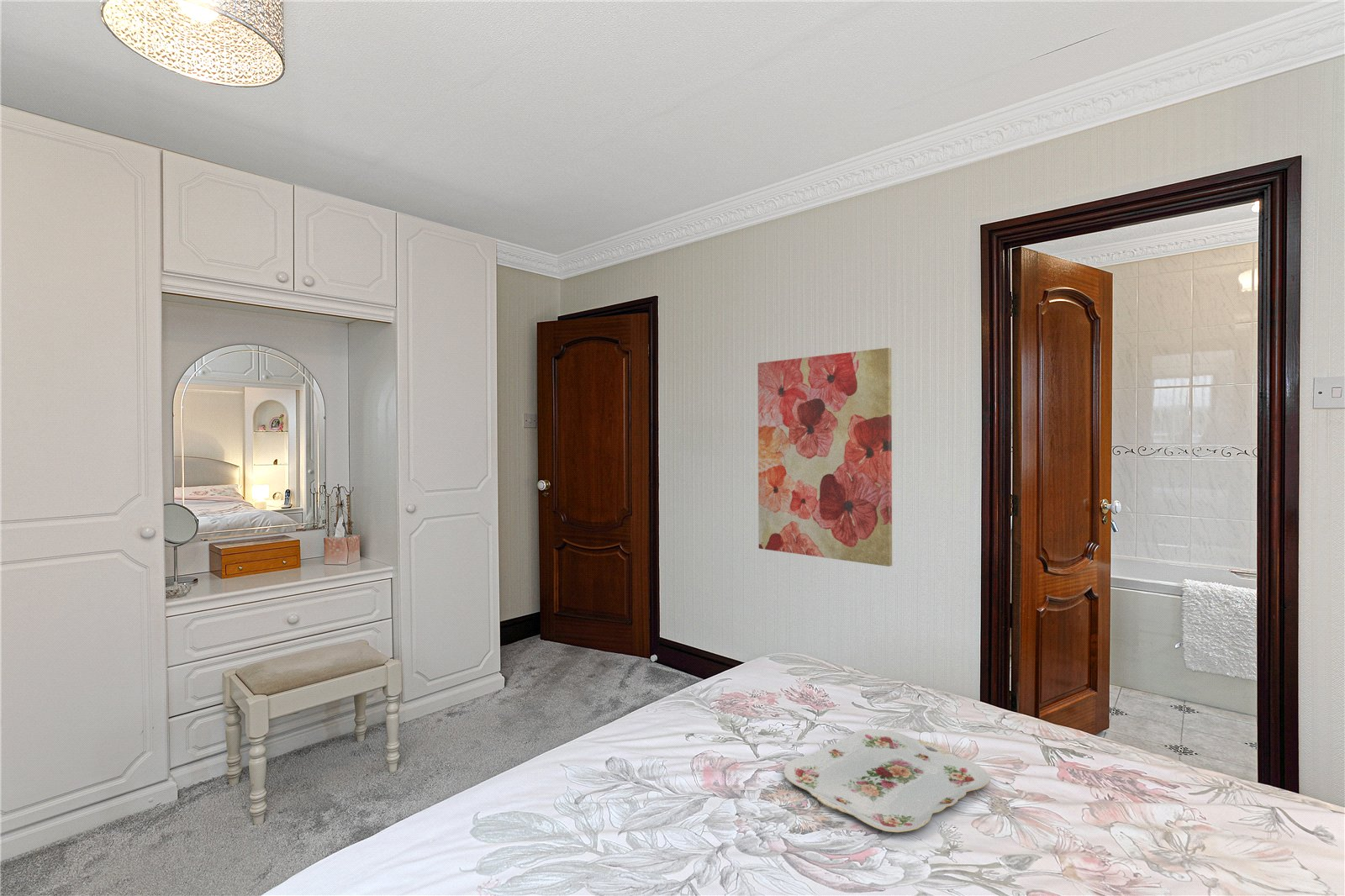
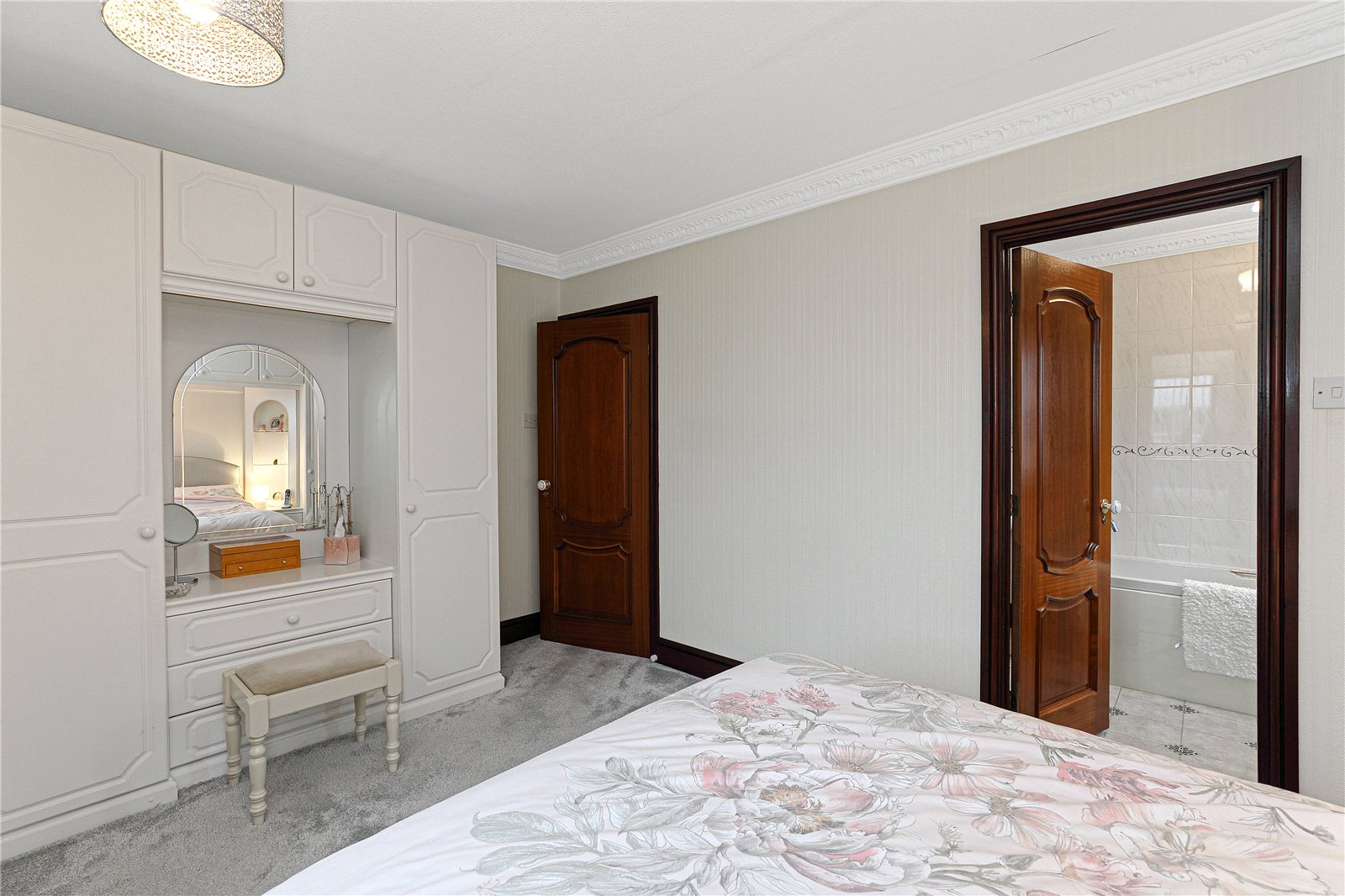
- wall art (820, 456)
- serving tray (885, 775)
